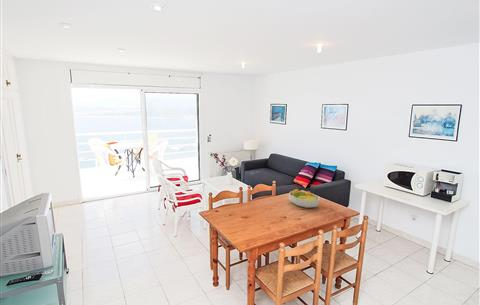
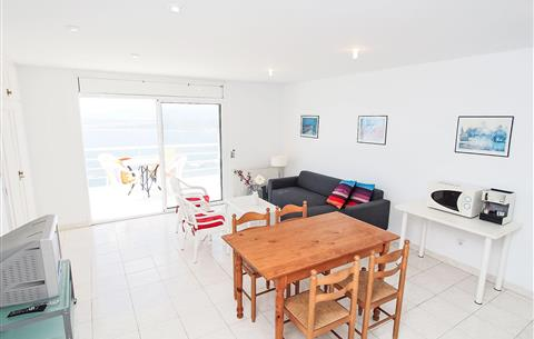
- fruit bowl (303, 197)
